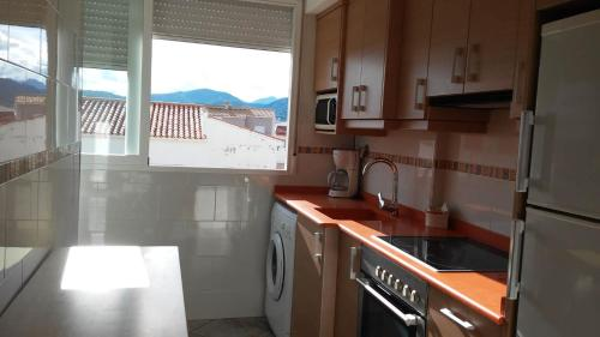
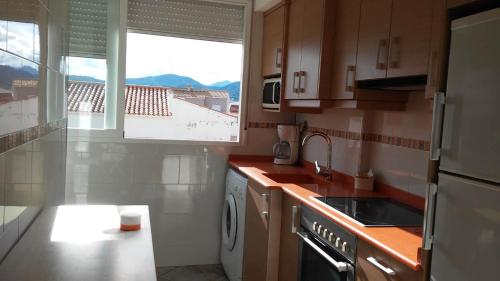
+ candle (131, 214)
